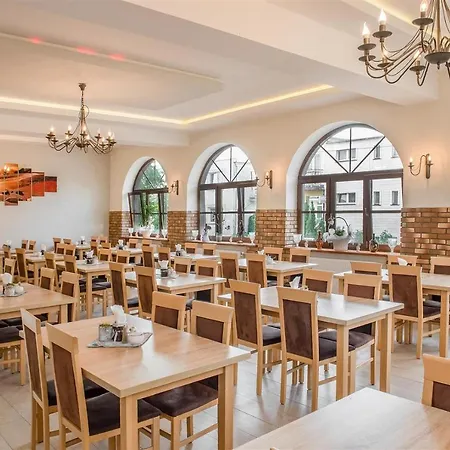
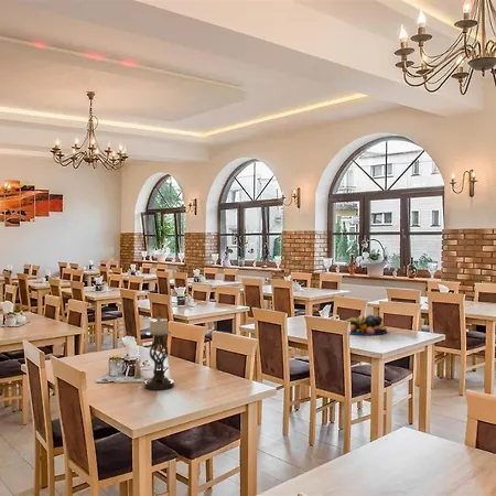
+ candle holder (160, 351)
+ fruit bowl (363, 322)
